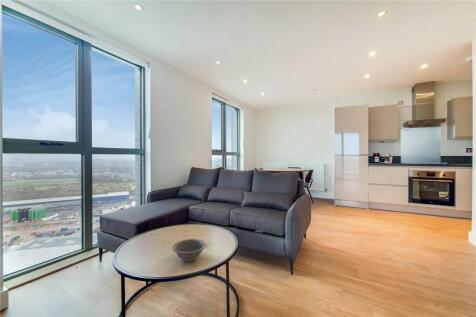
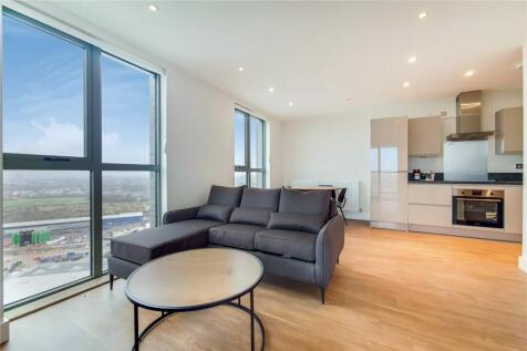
- decorative bowl (189, 251)
